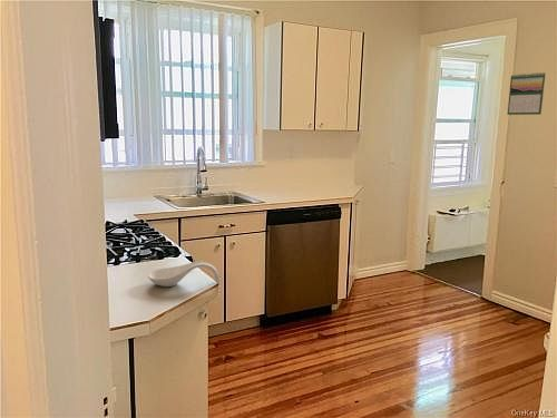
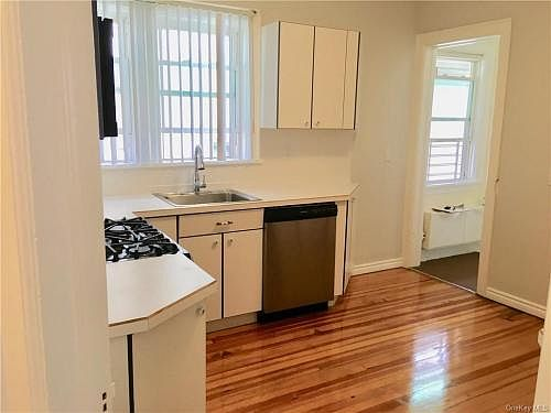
- spoon rest (184, 273)
- calendar (526, 94)
